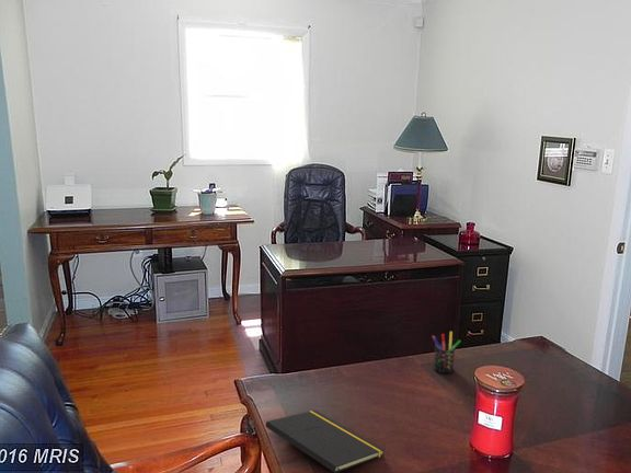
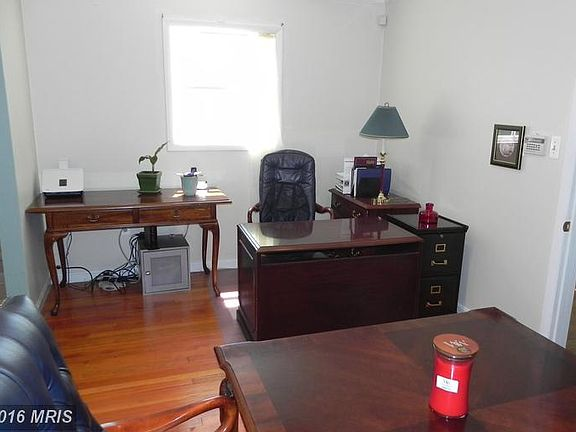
- pen holder (446, 351)
- notepad (323, 438)
